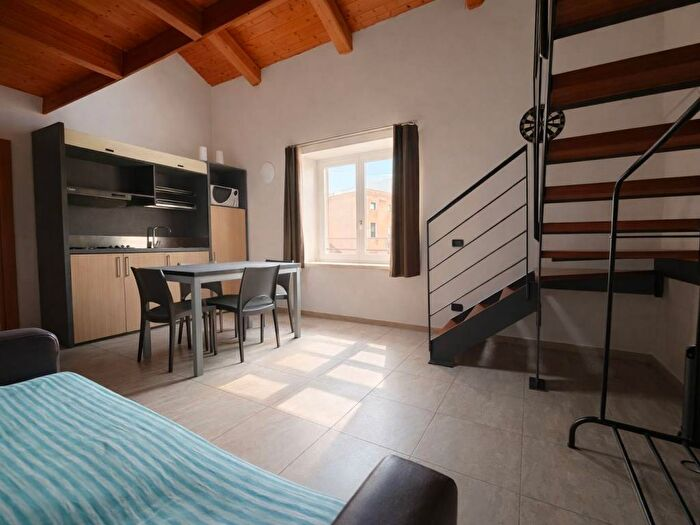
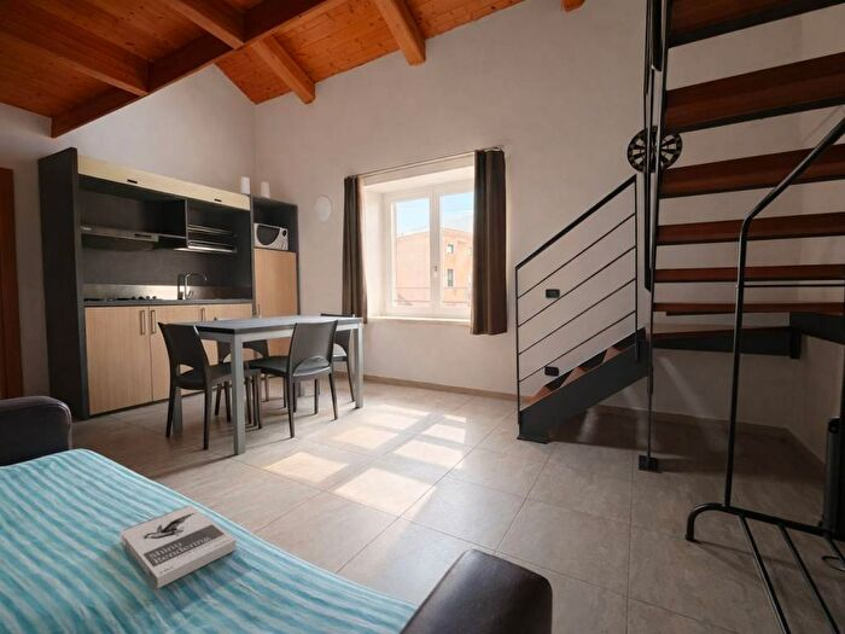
+ book (176, 540)
